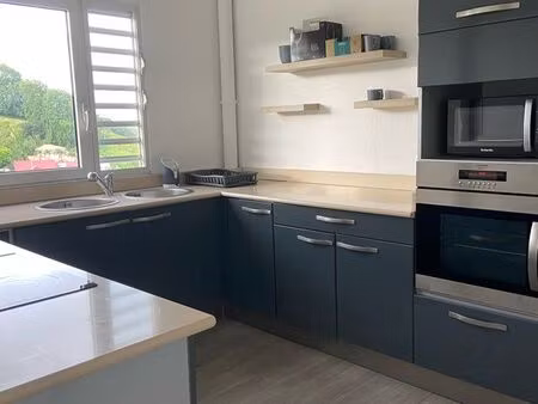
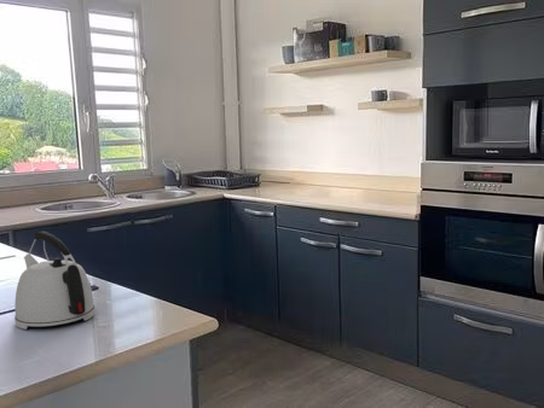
+ kettle (51, 274)
